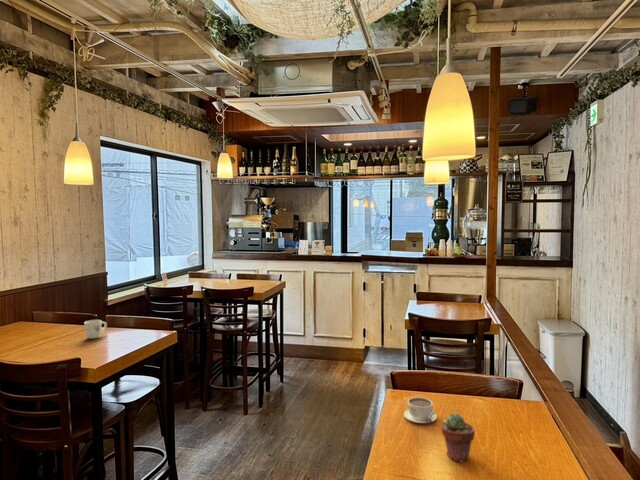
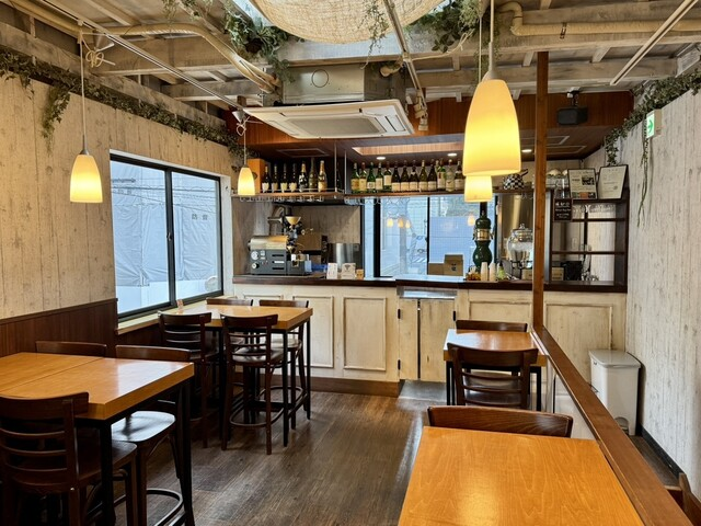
- potted succulent (457, 435)
- coffee cup (421, 409)
- mug (96, 328)
